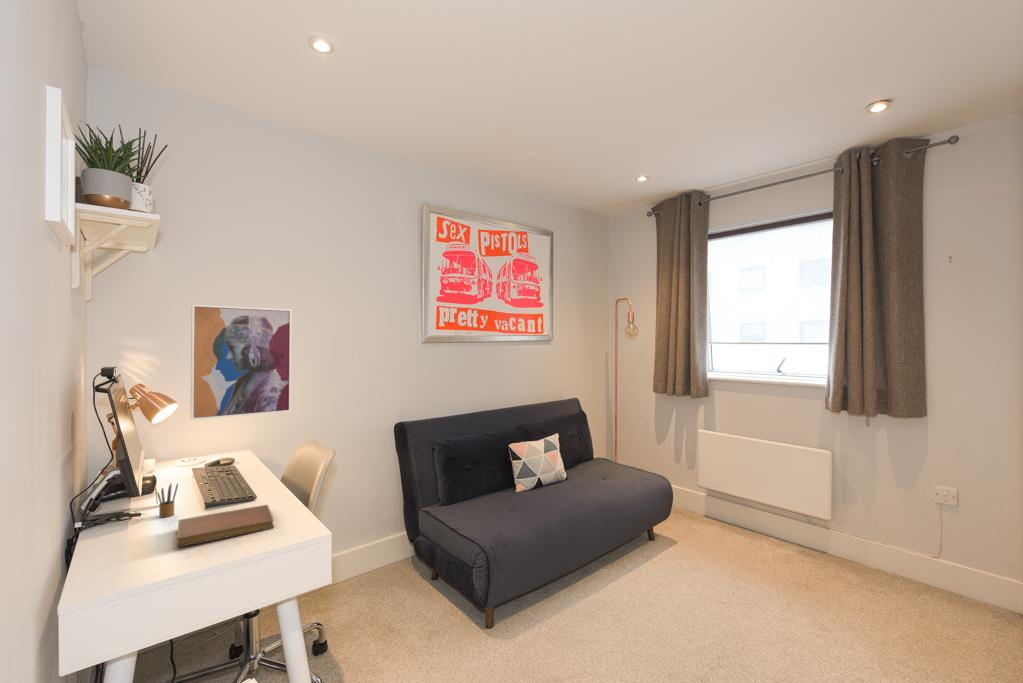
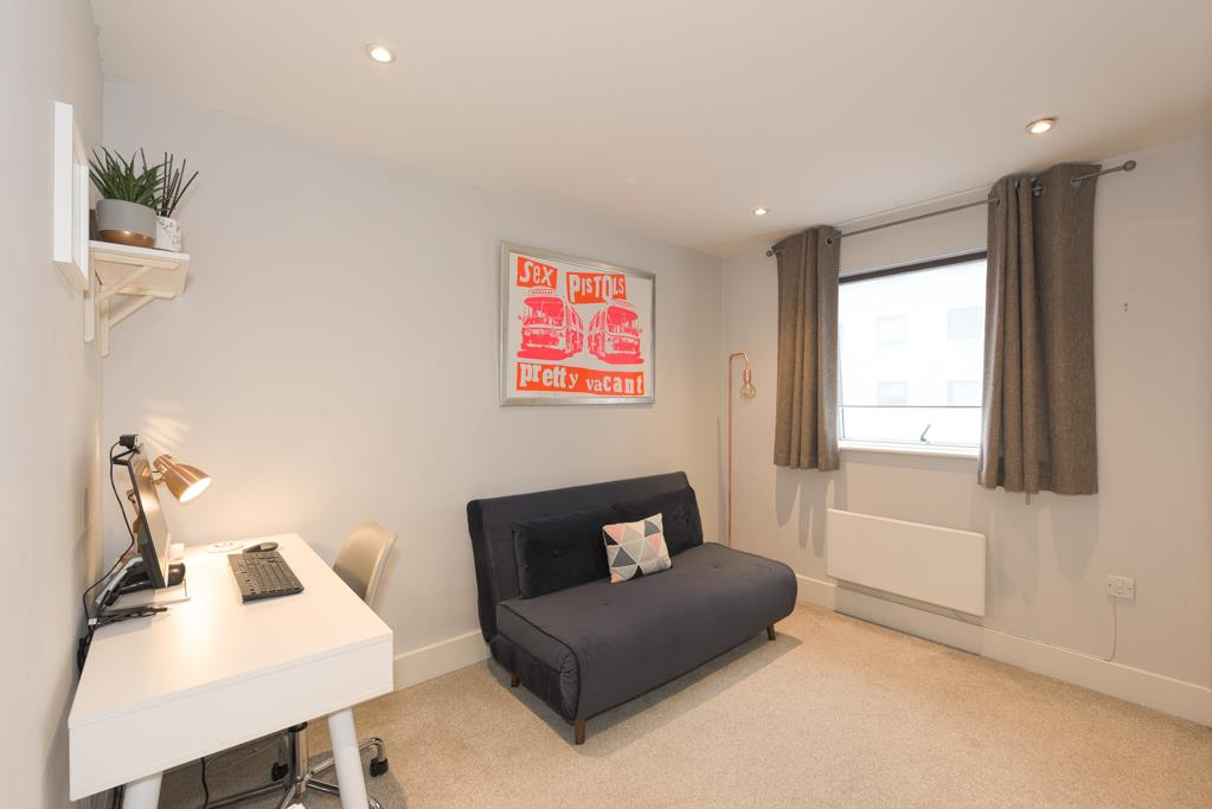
- wall art (243, 361)
- pencil box (167, 500)
- notebook (226, 523)
